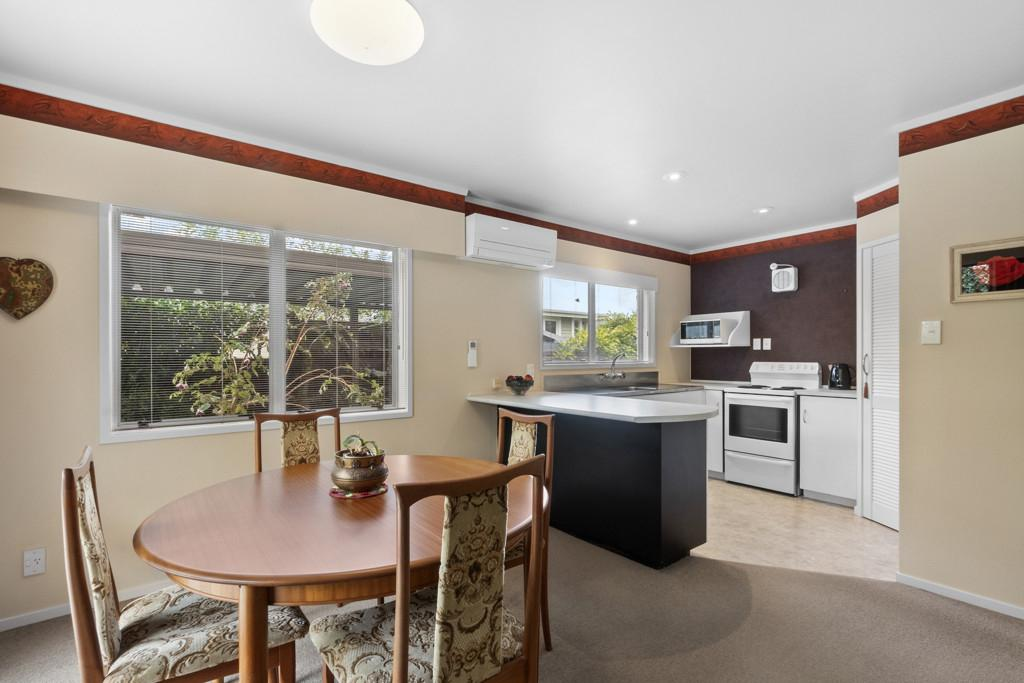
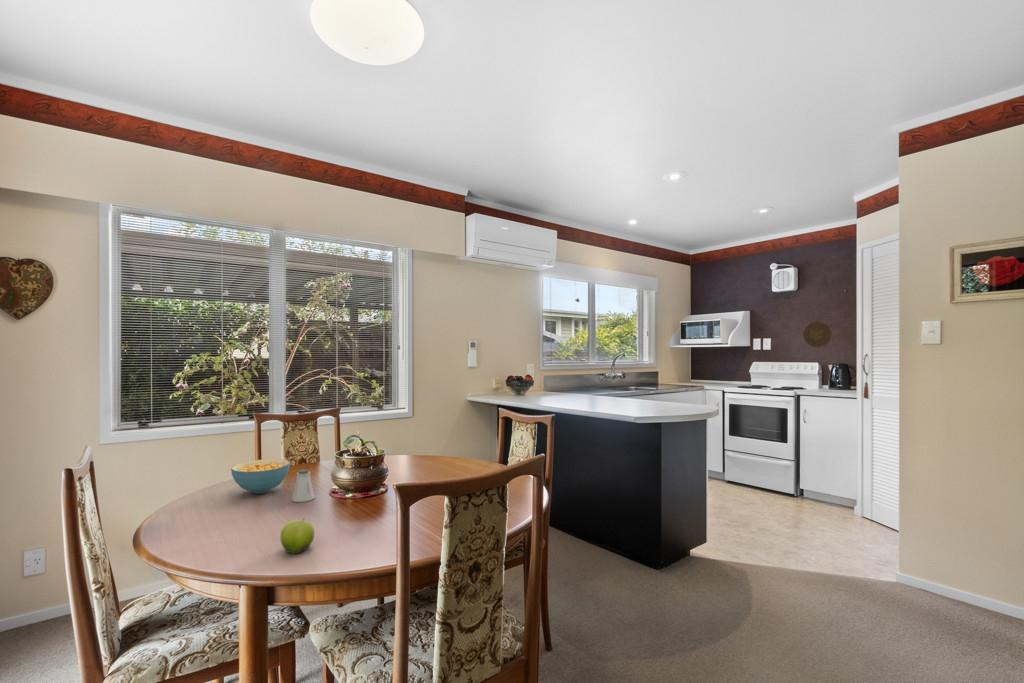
+ cereal bowl (261, 478)
+ decorative plate (816, 334)
+ fruit (297, 534)
+ saltshaker (303, 484)
